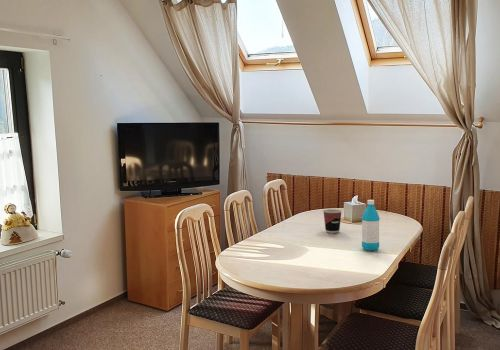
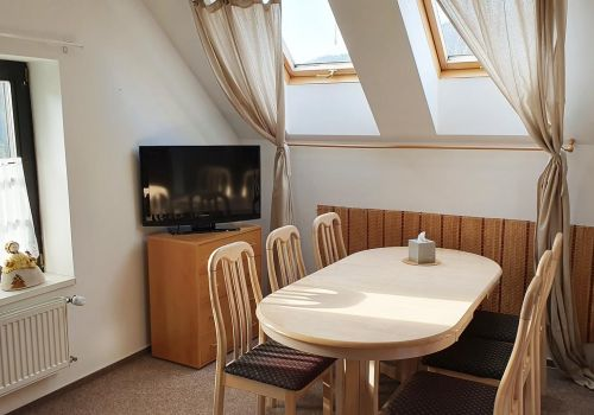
- cup (332, 221)
- water bottle (370, 224)
